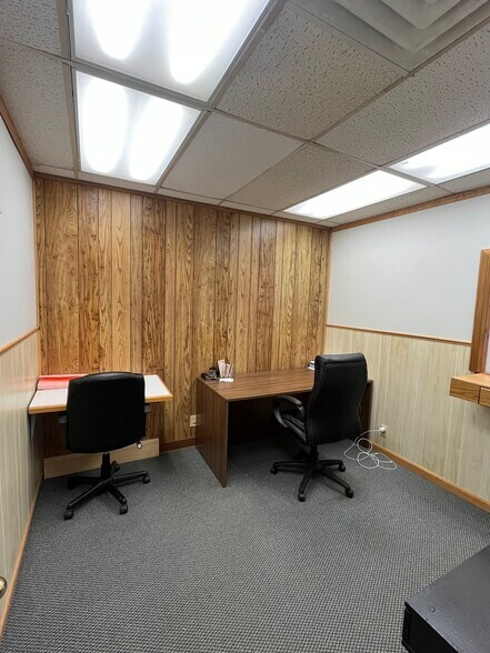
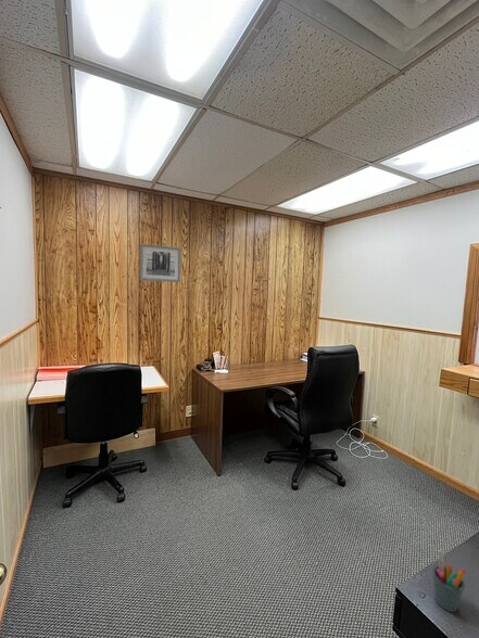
+ wall art (161, 264)
+ pen holder (448, 583)
